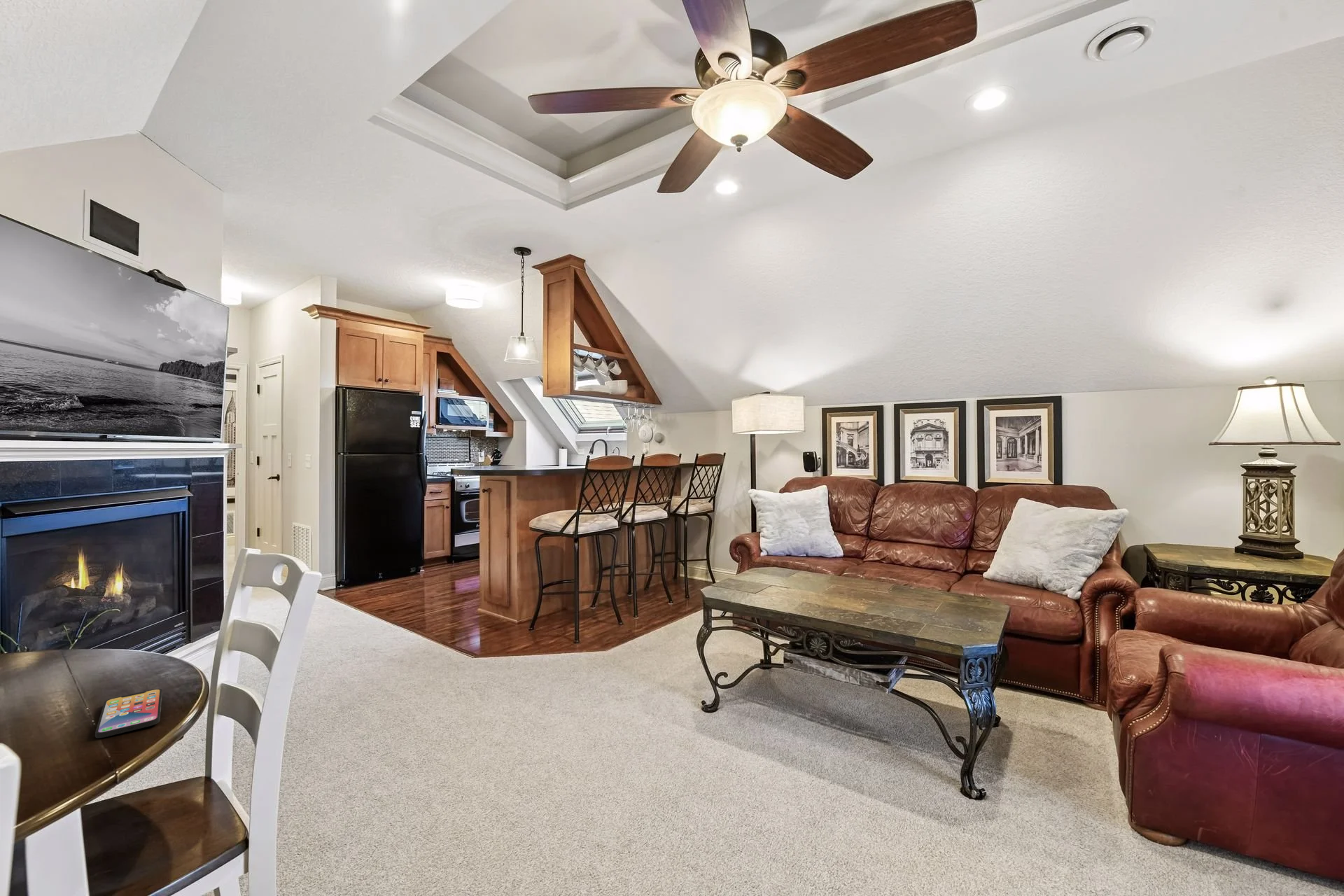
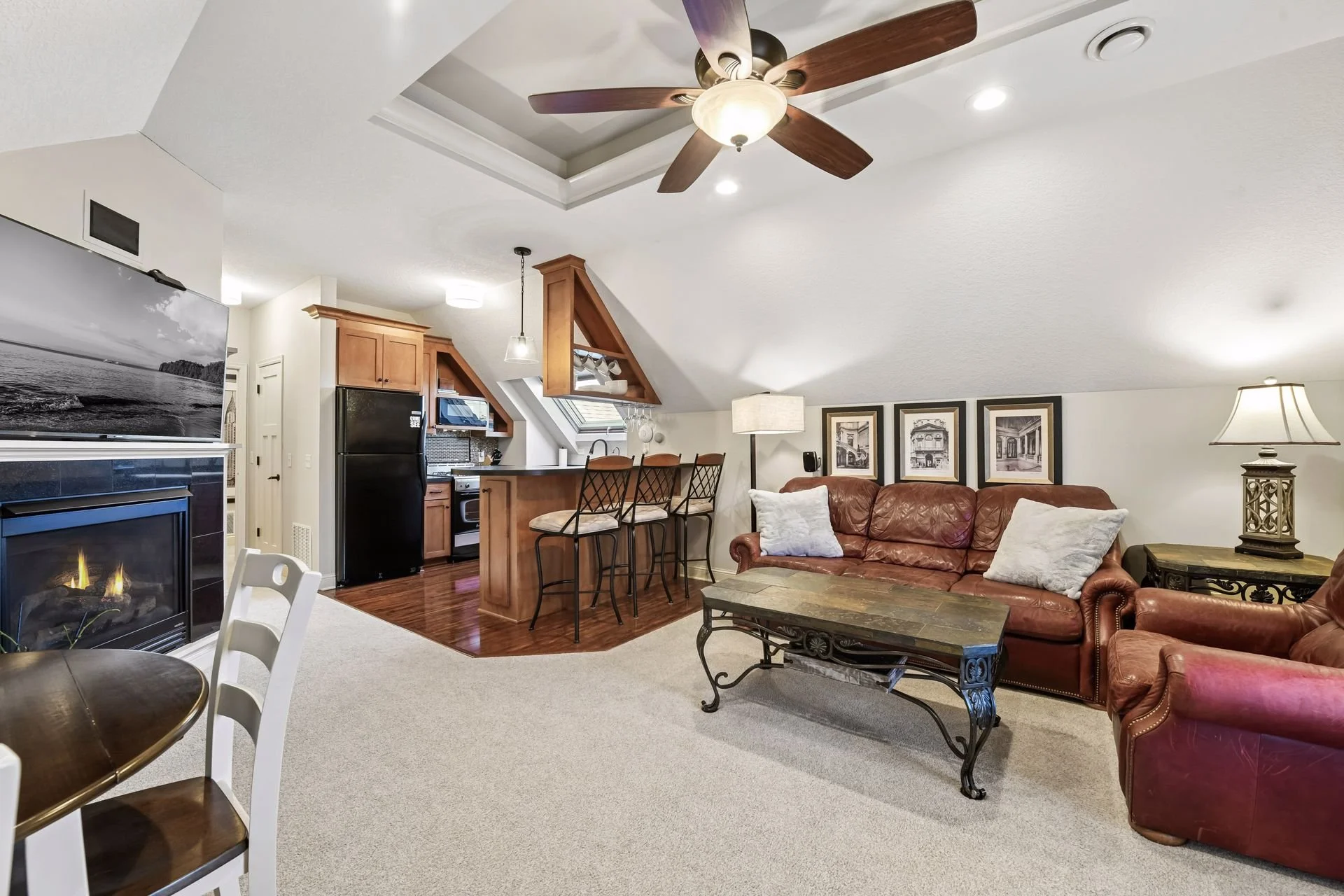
- smartphone (131, 711)
